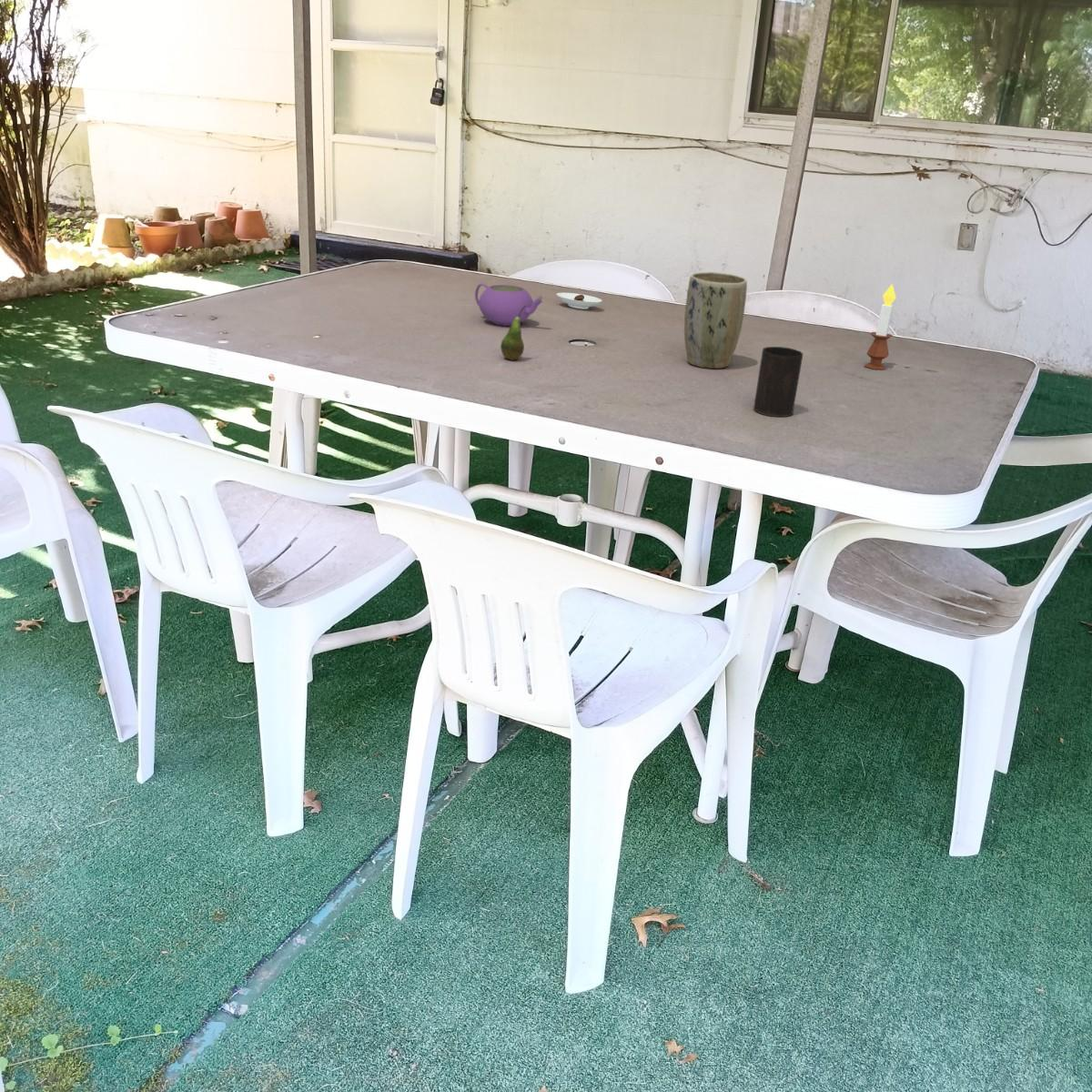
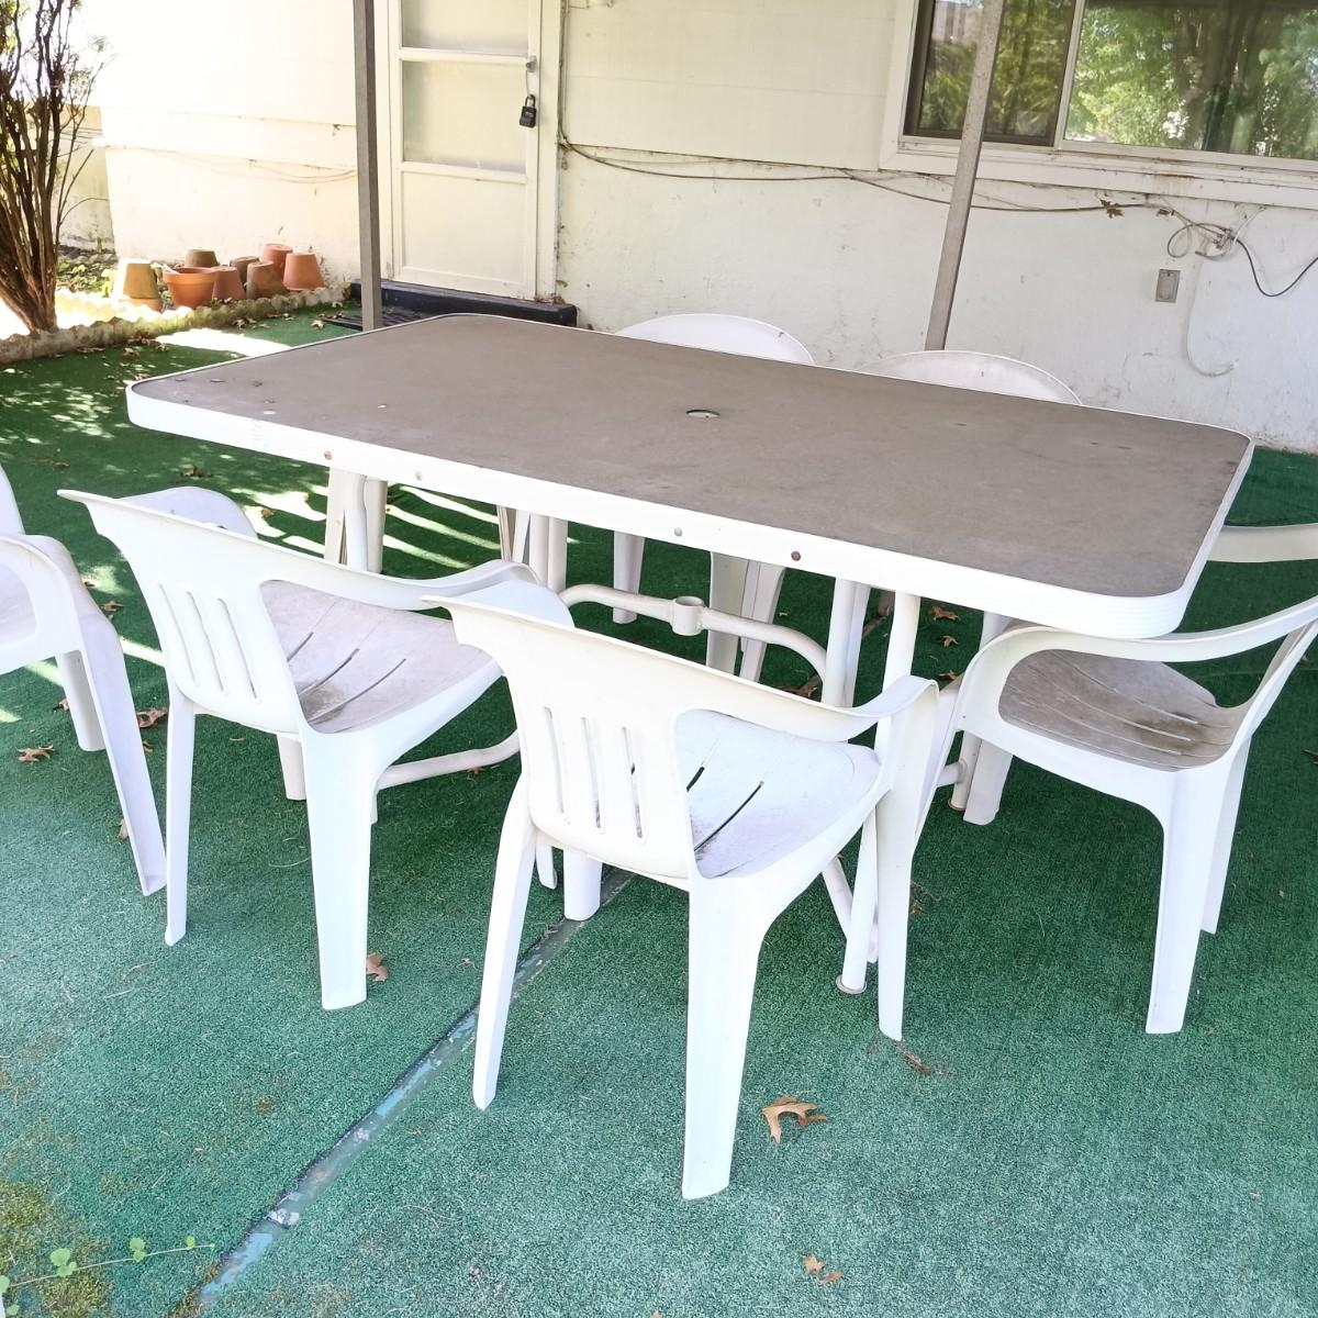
- saucer (579, 300)
- fruit (512, 332)
- plant pot (713, 320)
- candle (883, 325)
- teapot (508, 306)
- cup (777, 381)
